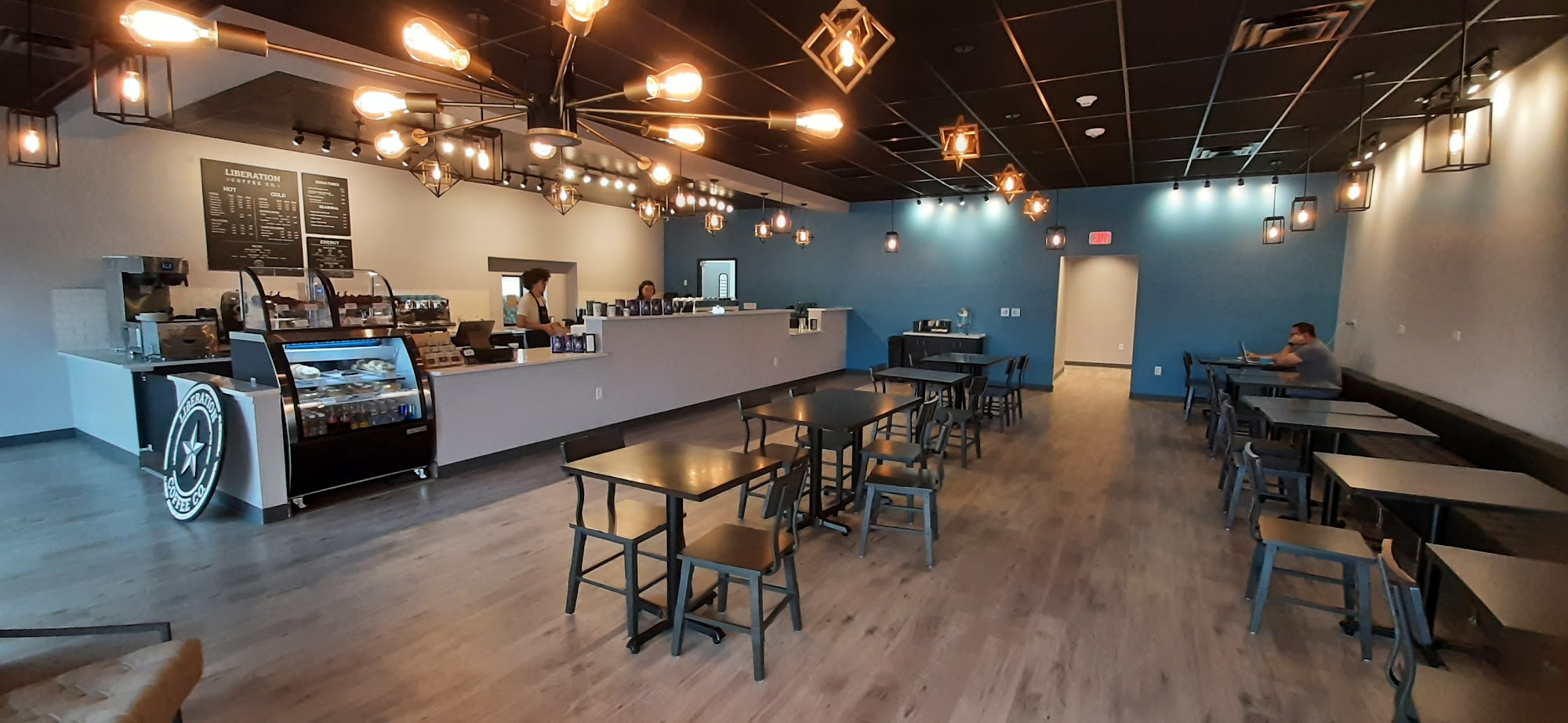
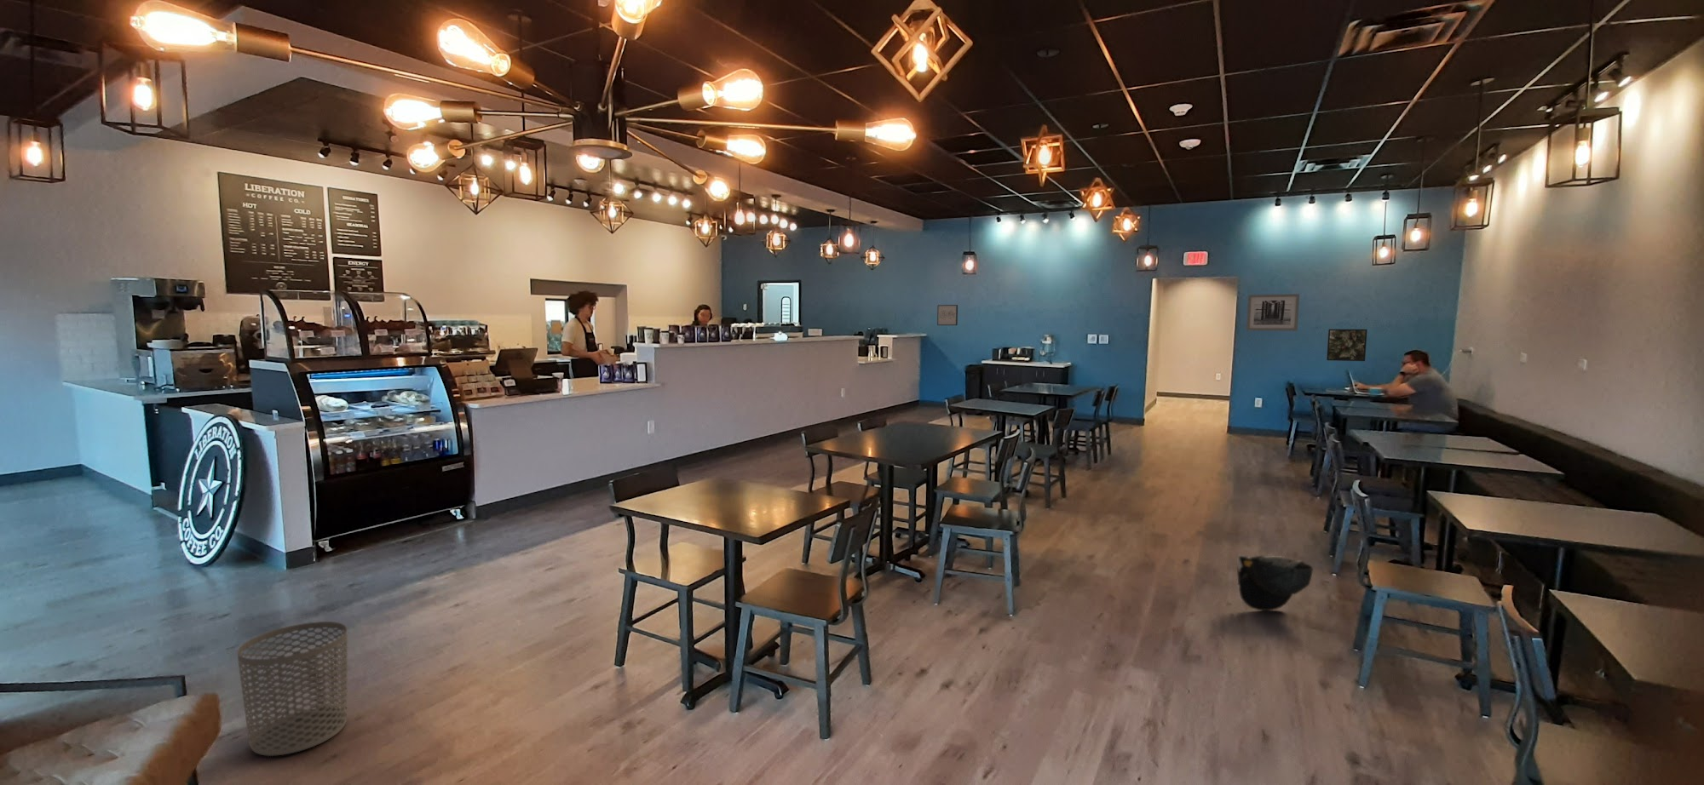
+ bag (1280, 587)
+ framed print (1346, 345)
+ wall art (948, 315)
+ waste bin (297, 685)
+ wall art (1273, 313)
